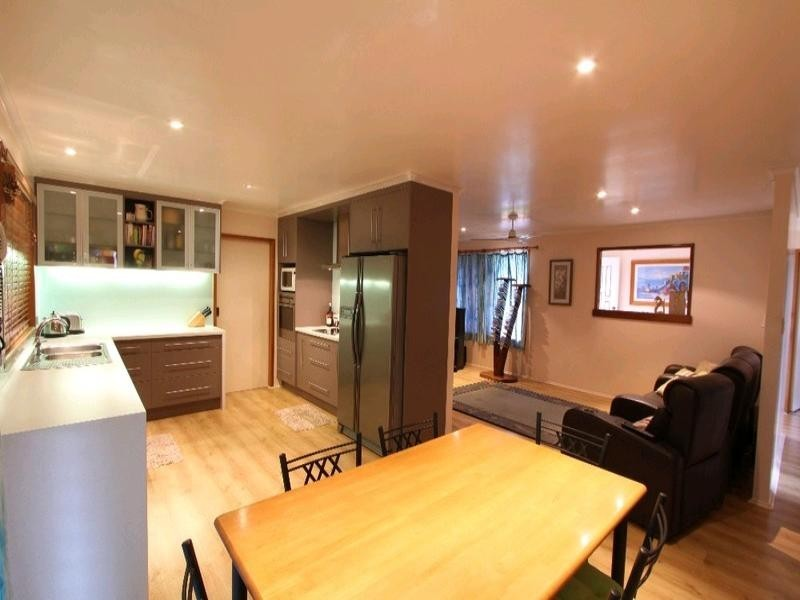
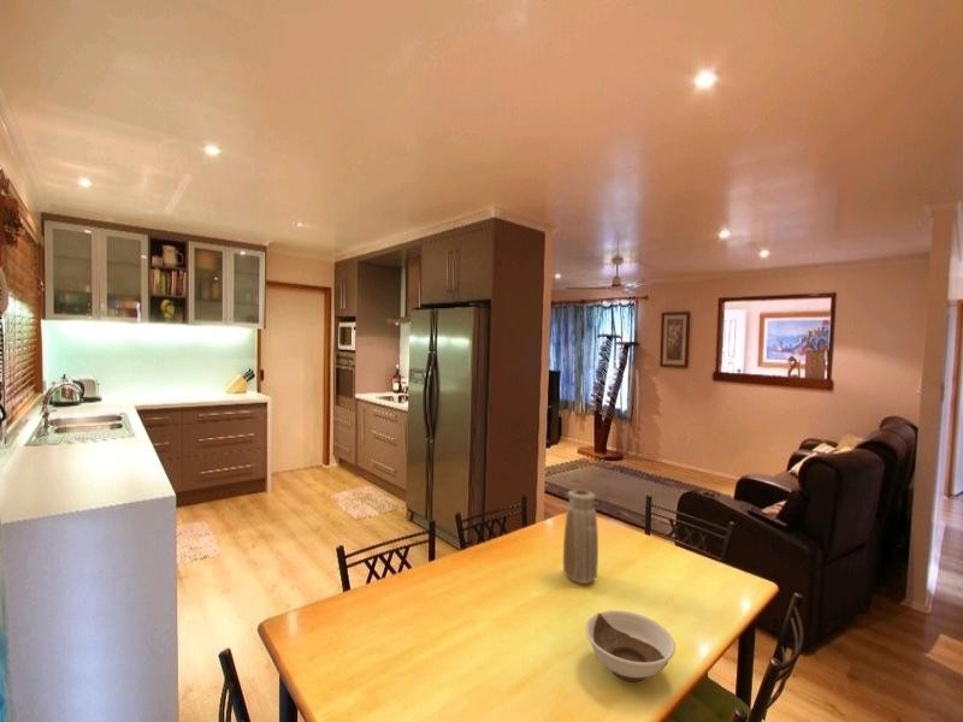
+ vase (580, 534)
+ bowl (628, 651)
